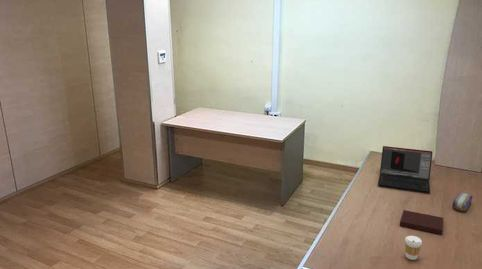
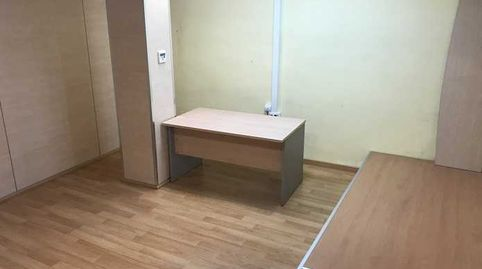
- laptop (405, 168)
- pencil case (462, 201)
- coffee cup (412, 247)
- notebook (421, 221)
